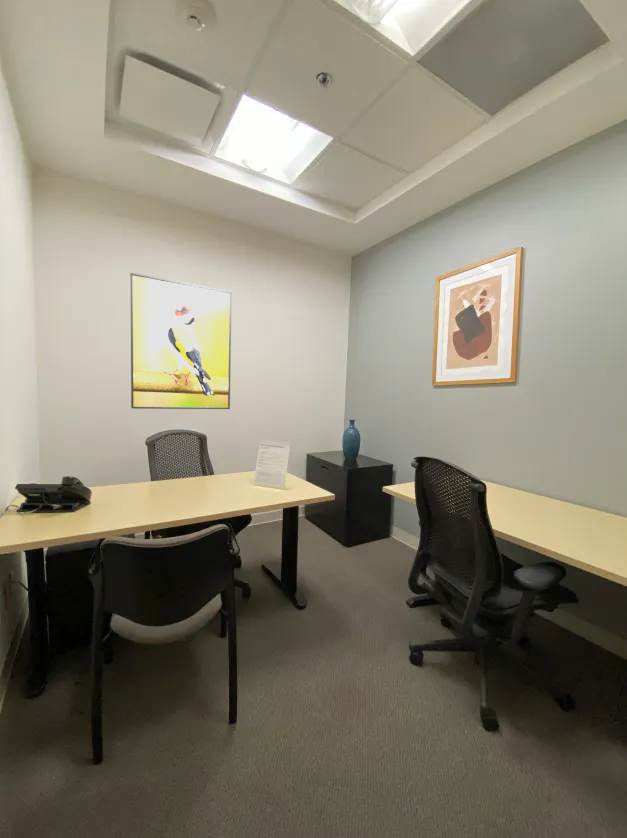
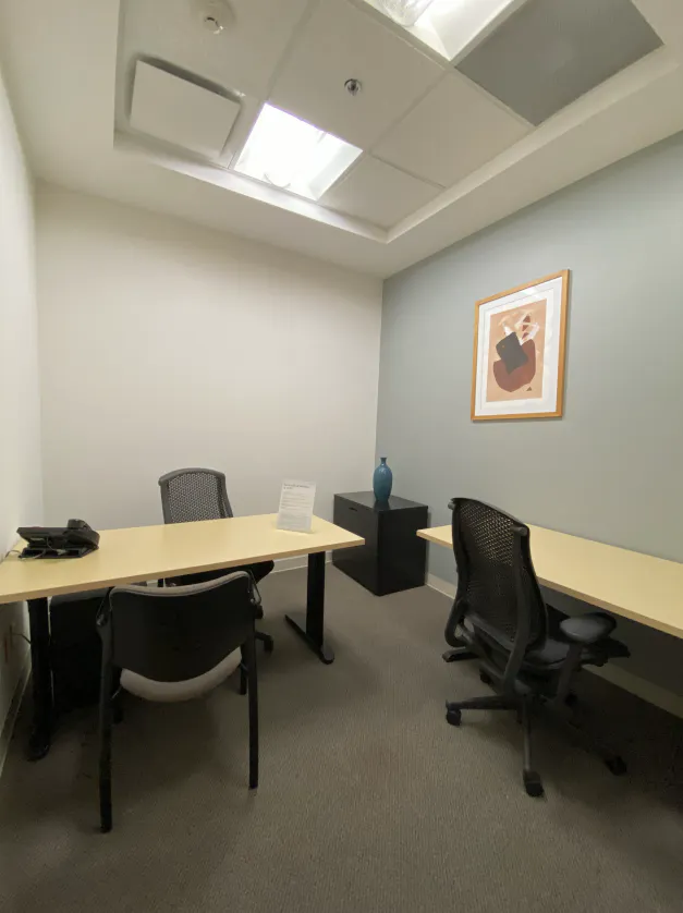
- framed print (184, 346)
